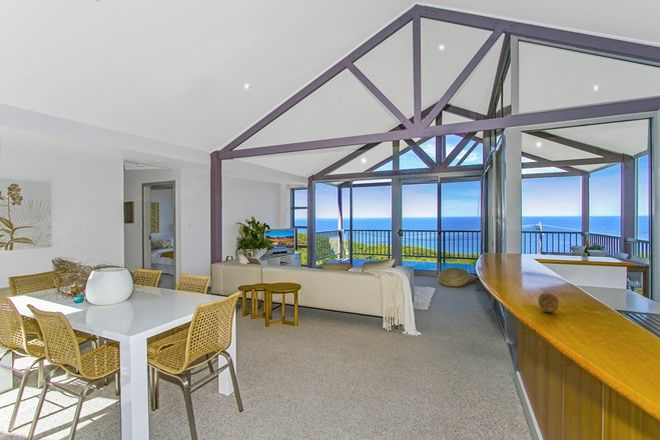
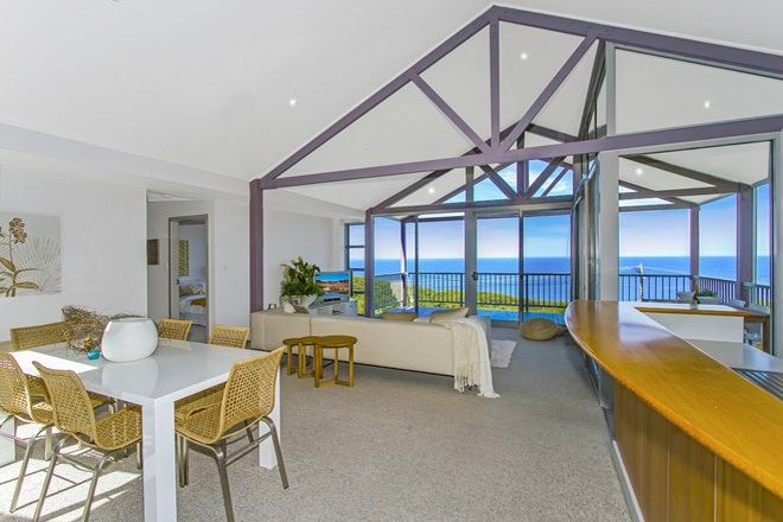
- fruit (548, 302)
